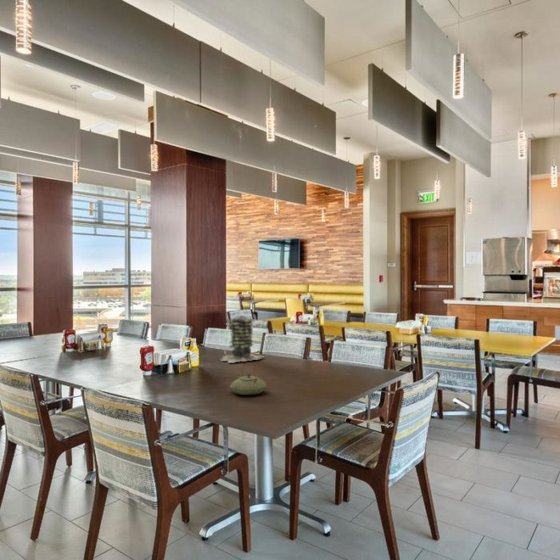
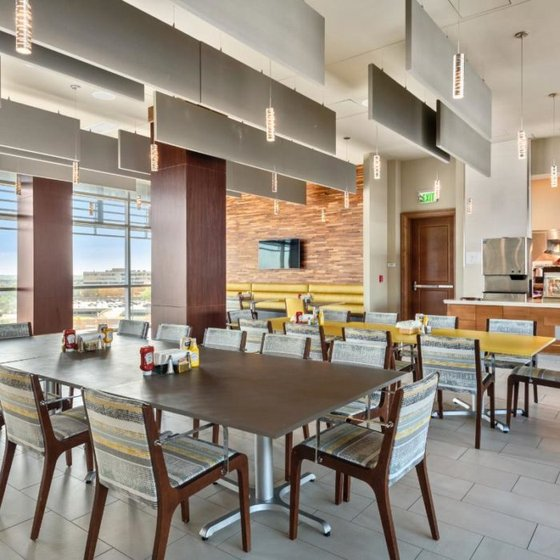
- teapot (247, 377)
- succulent plant (242, 336)
